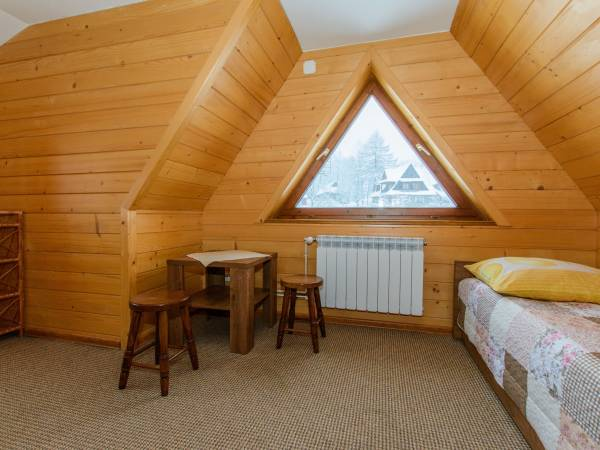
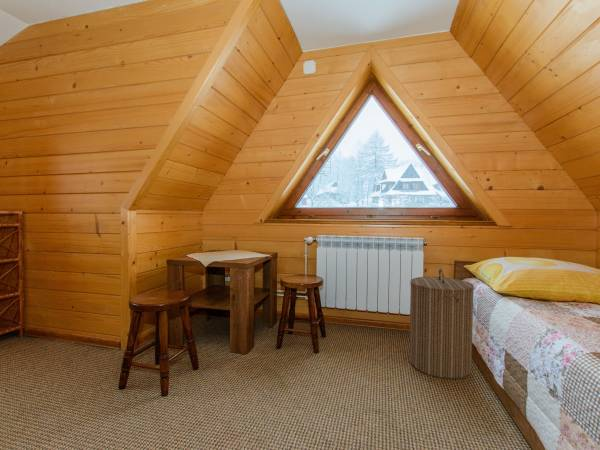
+ laundry hamper (440, 317)
